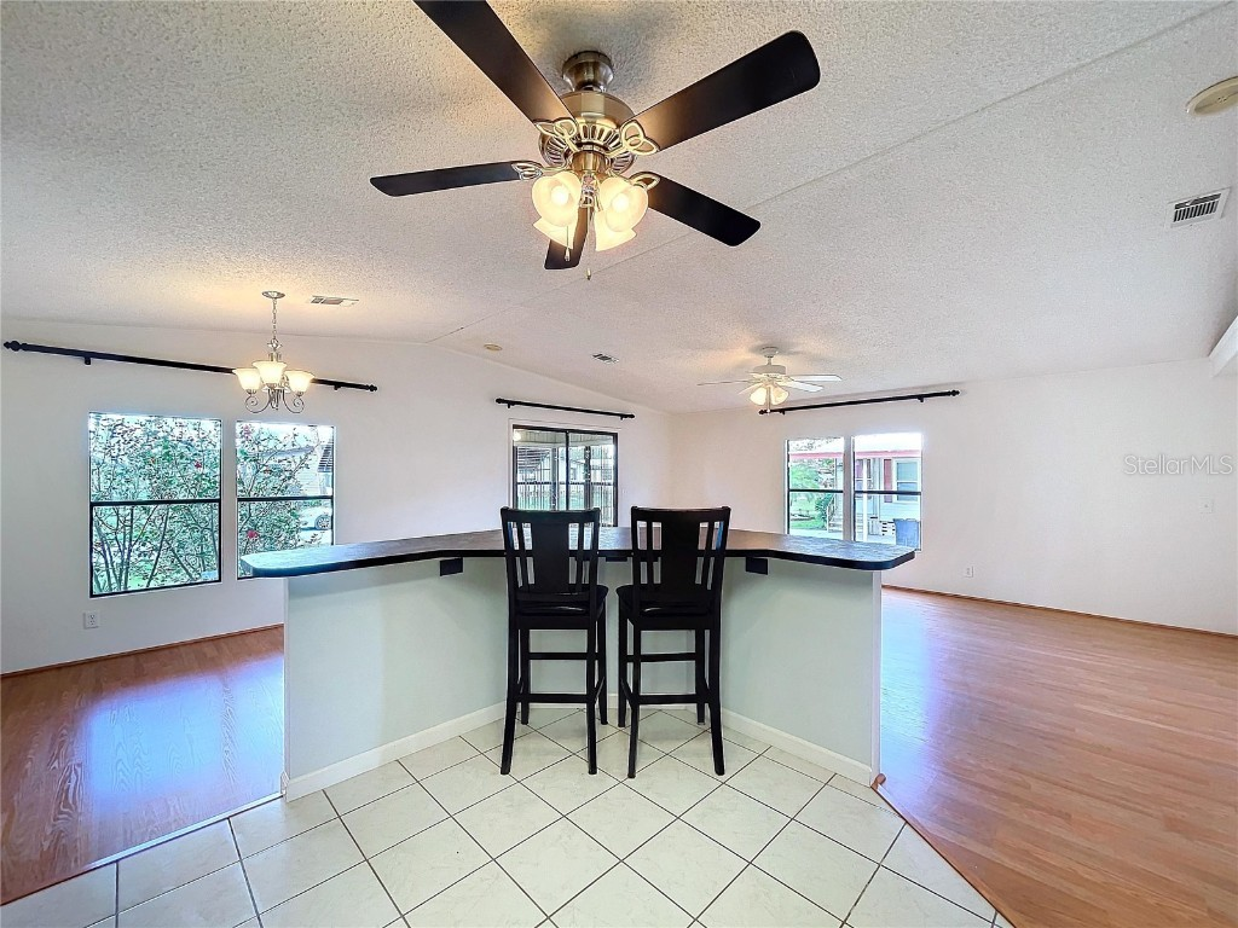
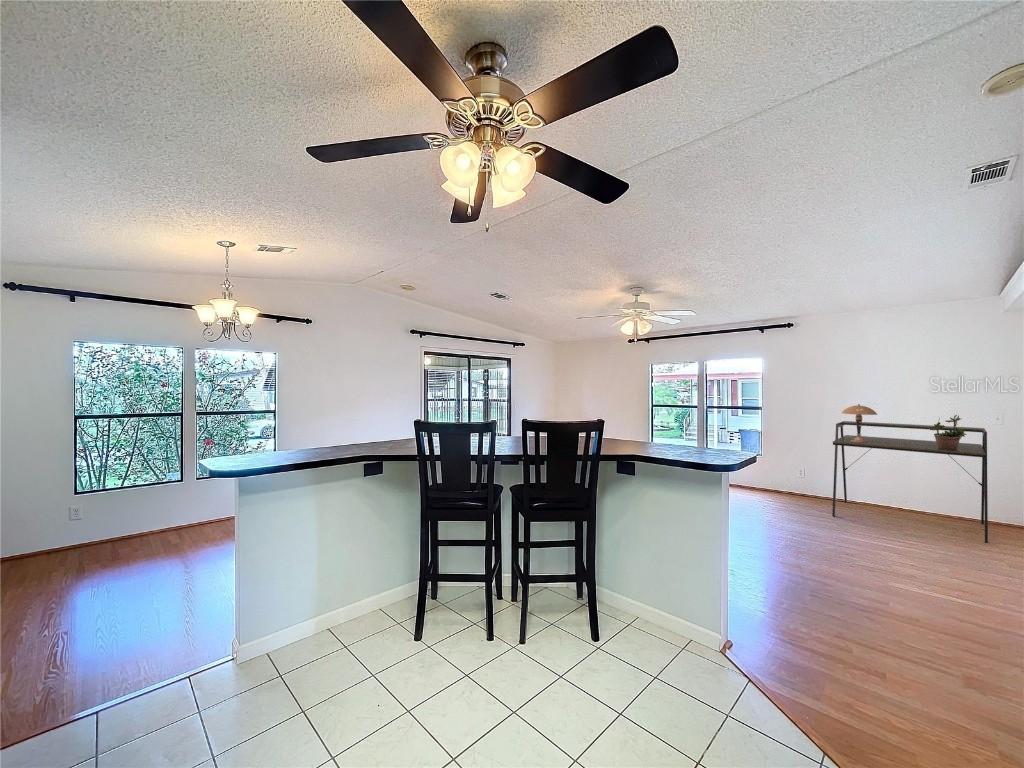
+ potted plant (947, 431)
+ desk (905, 450)
+ table lamp (858, 422)
